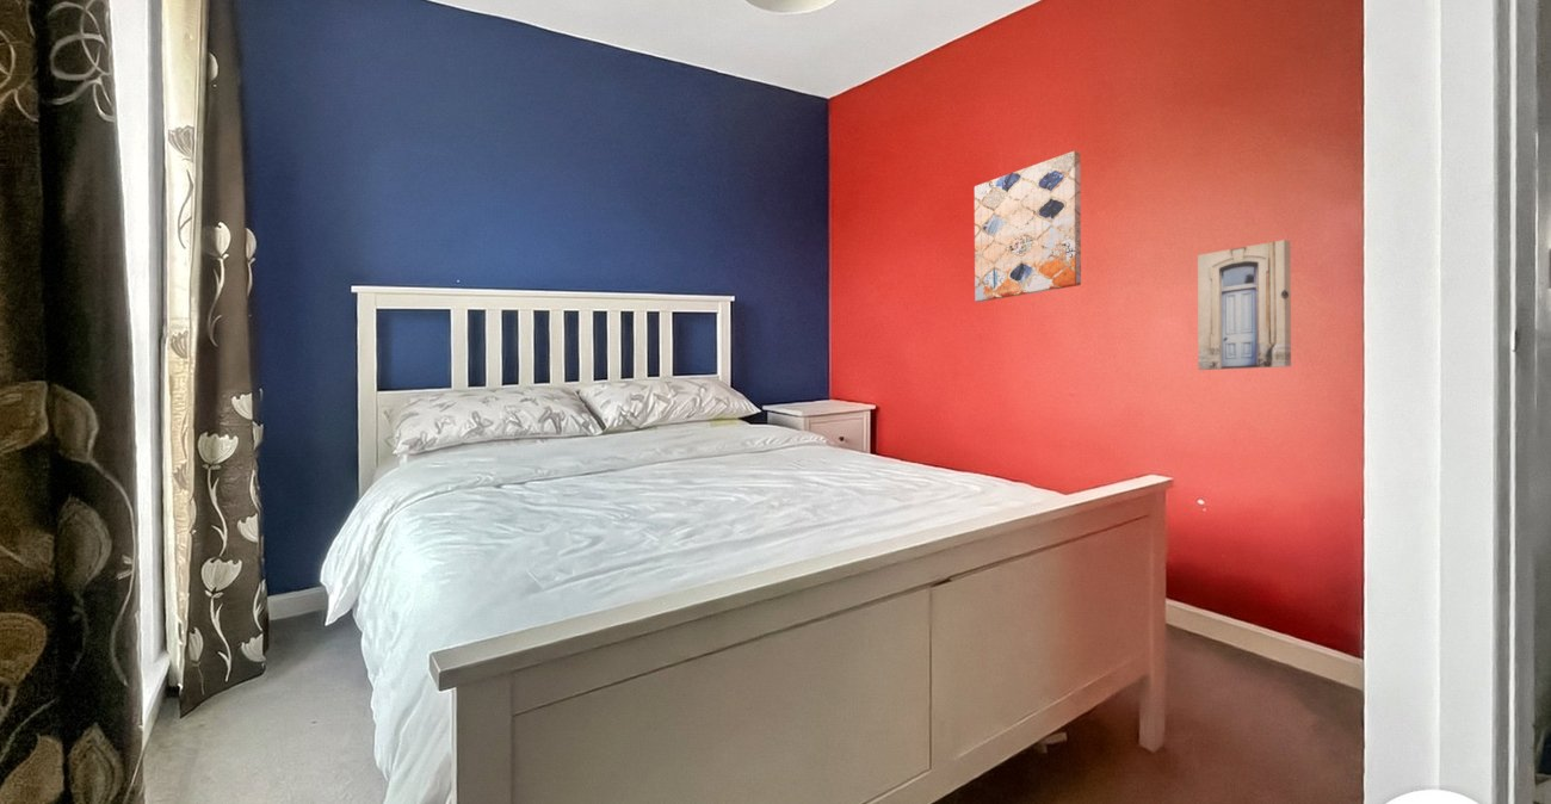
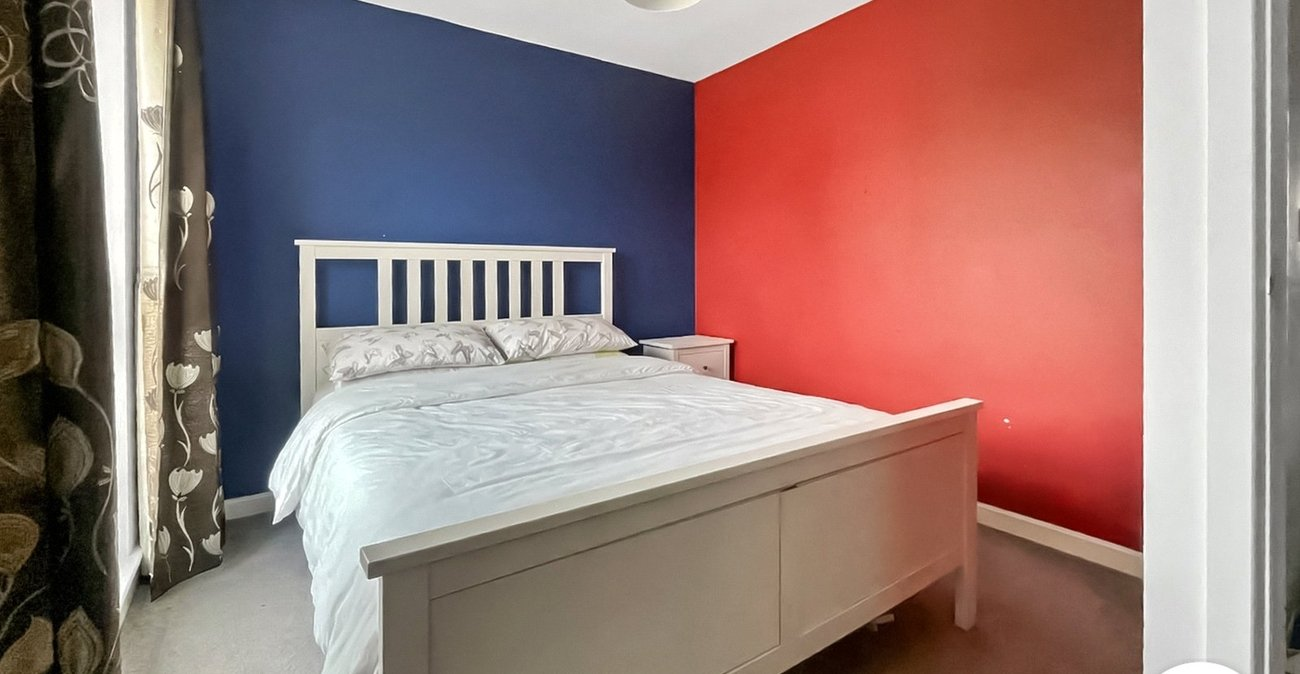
- wall art (1024, 231)
- wall art (1242, 308)
